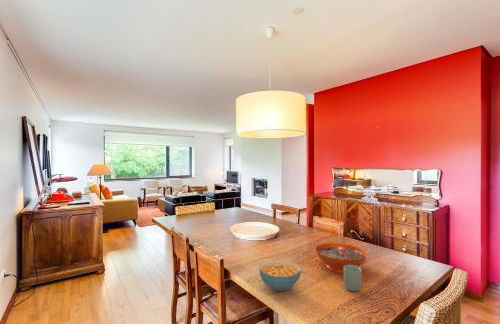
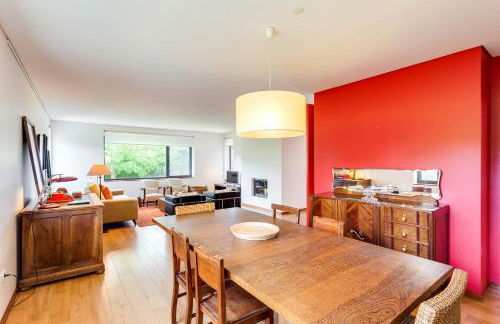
- cereal bowl (279, 277)
- decorative bowl (340, 258)
- cup (352, 278)
